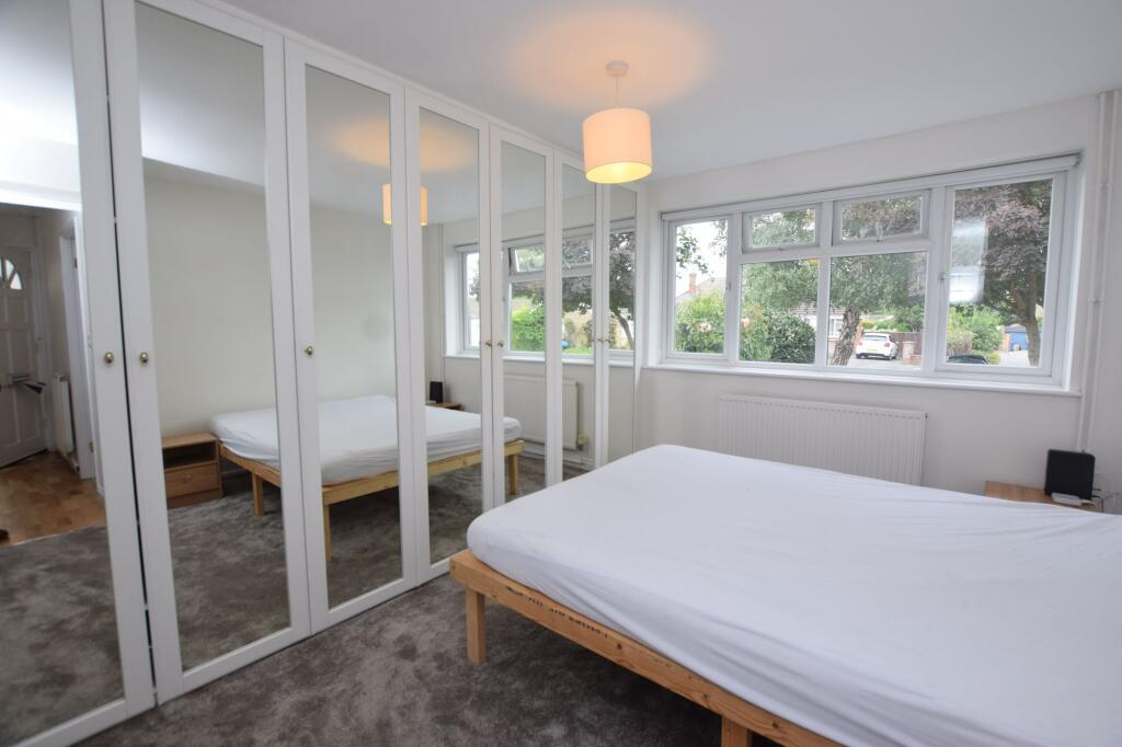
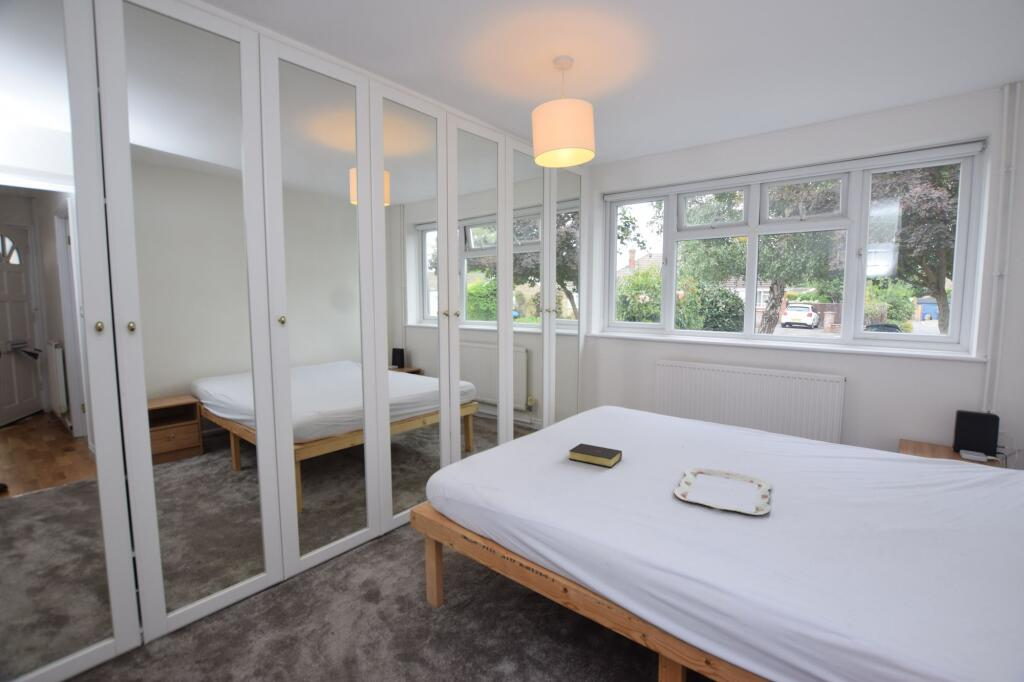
+ serving tray (723, 477)
+ bible (590, 453)
